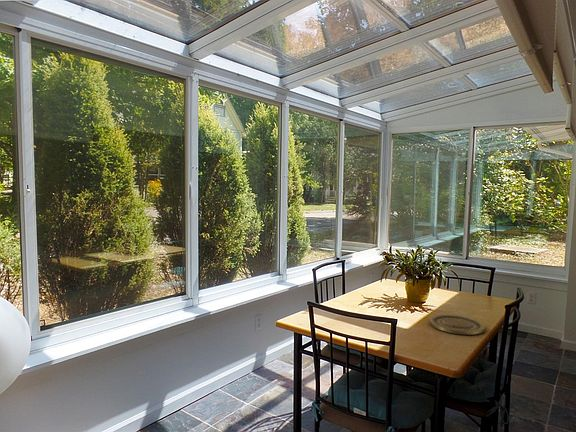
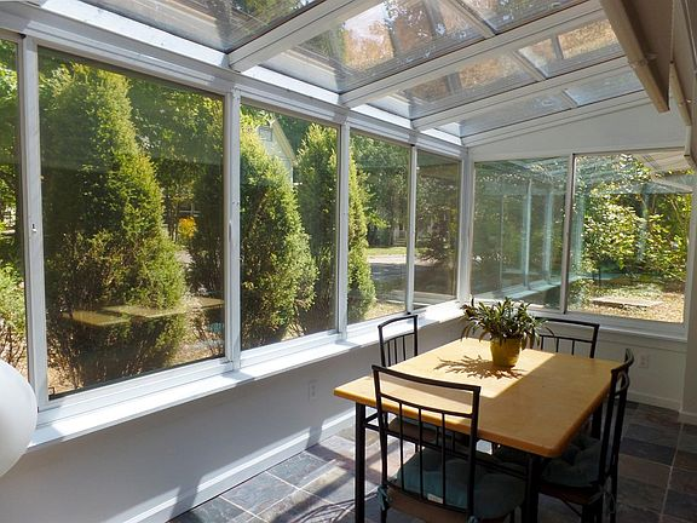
- plate (456, 324)
